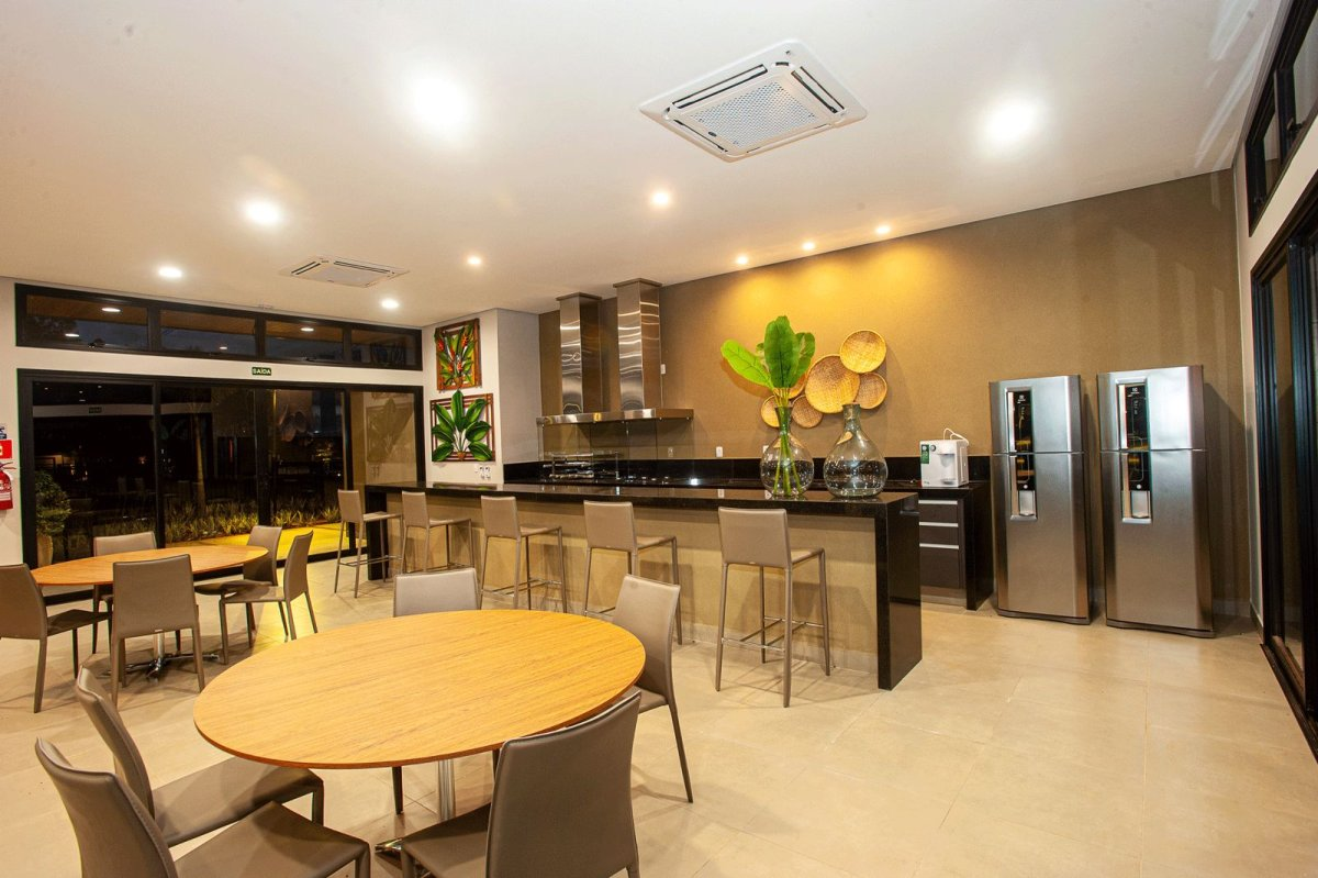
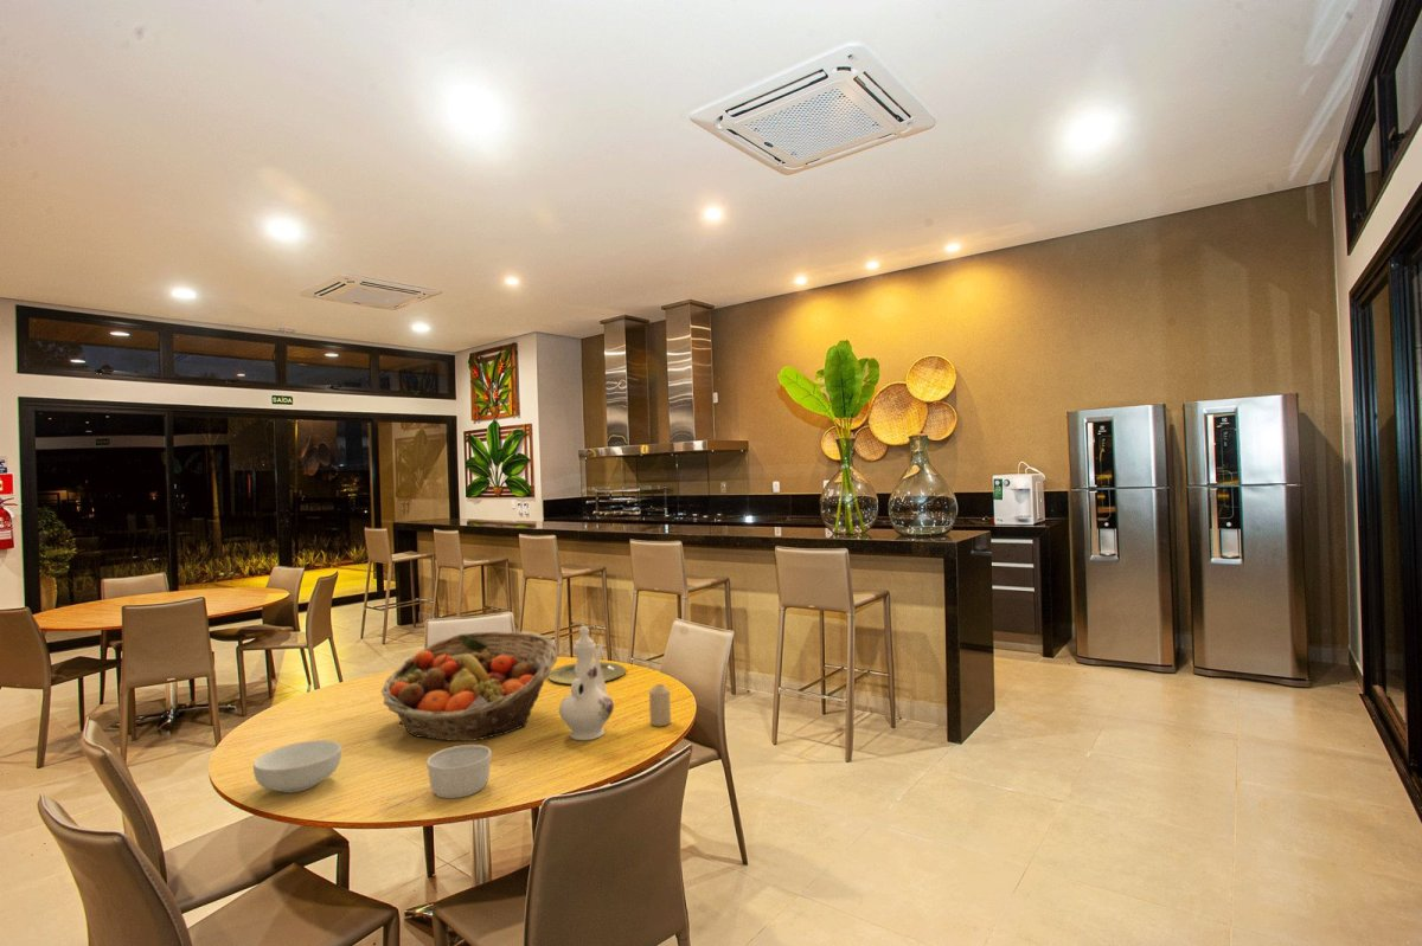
+ ramekin (460, 771)
+ fruit basket (472, 682)
+ chinaware (589, 677)
+ plate (574, 669)
+ cereal bowl (299, 768)
+ candle (659, 703)
